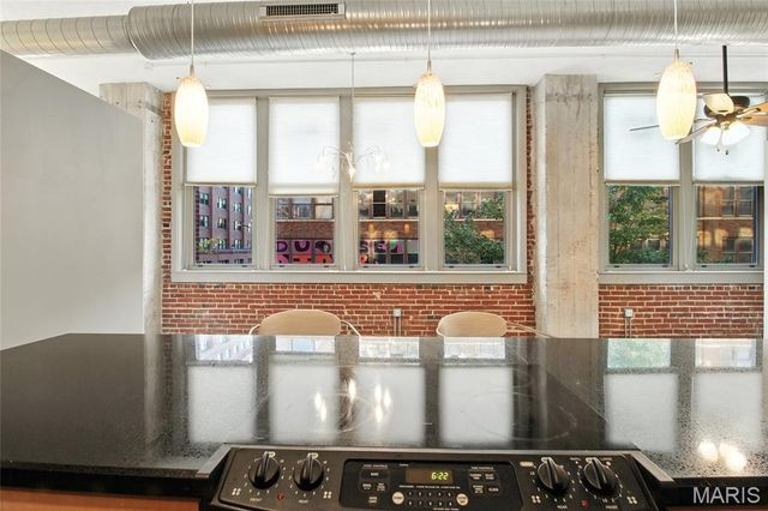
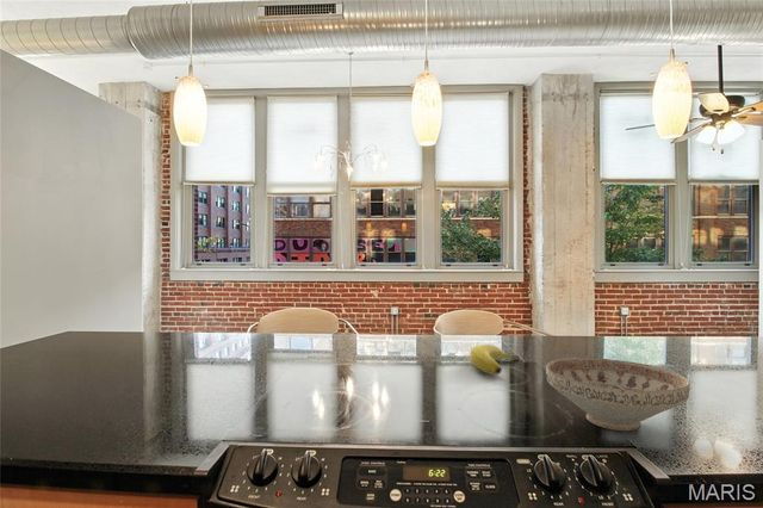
+ banana (500, 357)
+ decorative bowl (613, 396)
